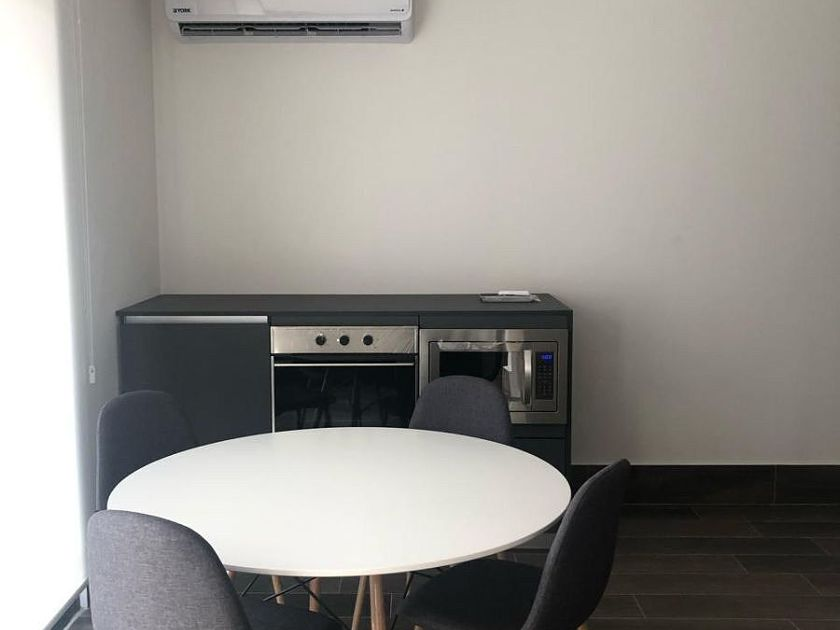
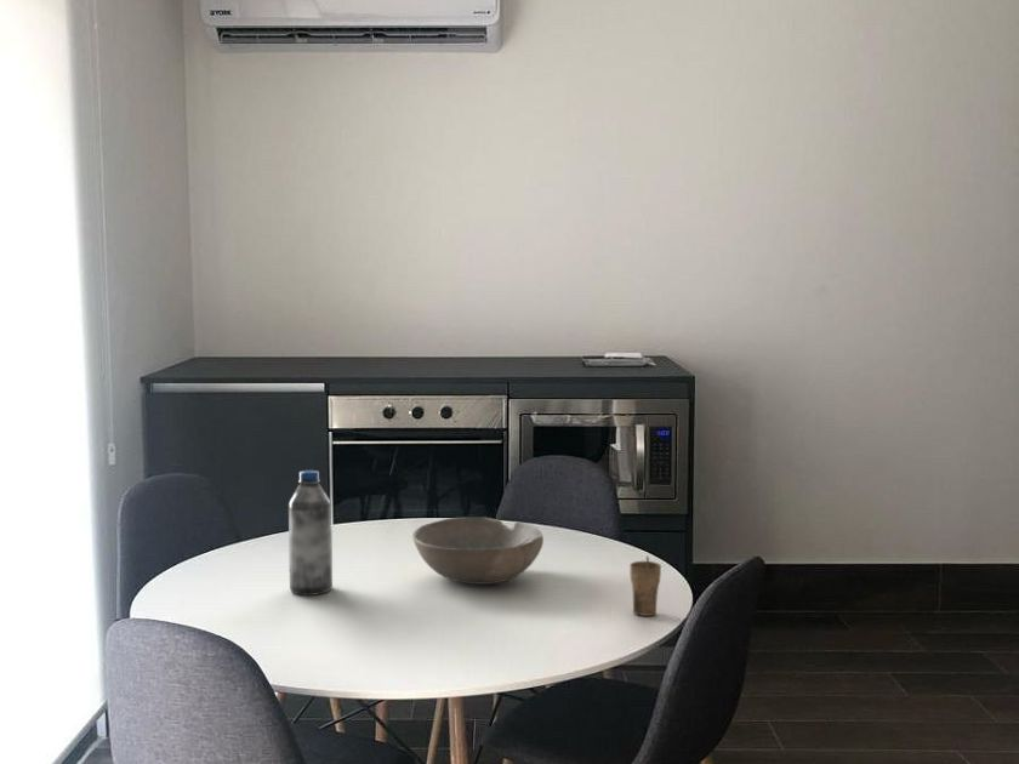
+ bowl (477, 554)
+ water bottle (309, 530)
+ cup (644, 582)
